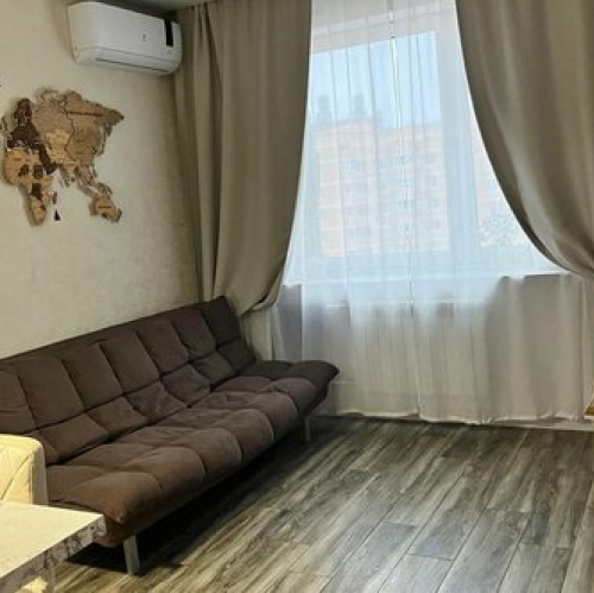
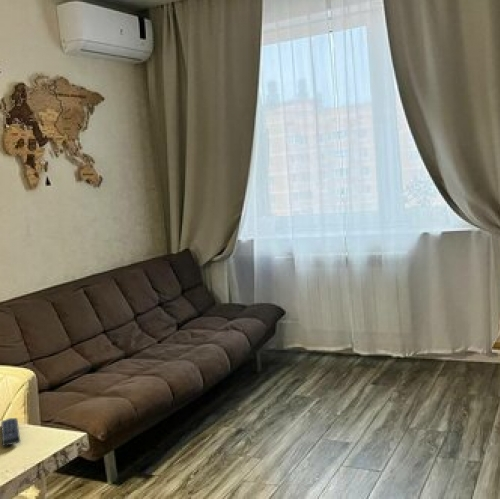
+ remote control (9, 429)
